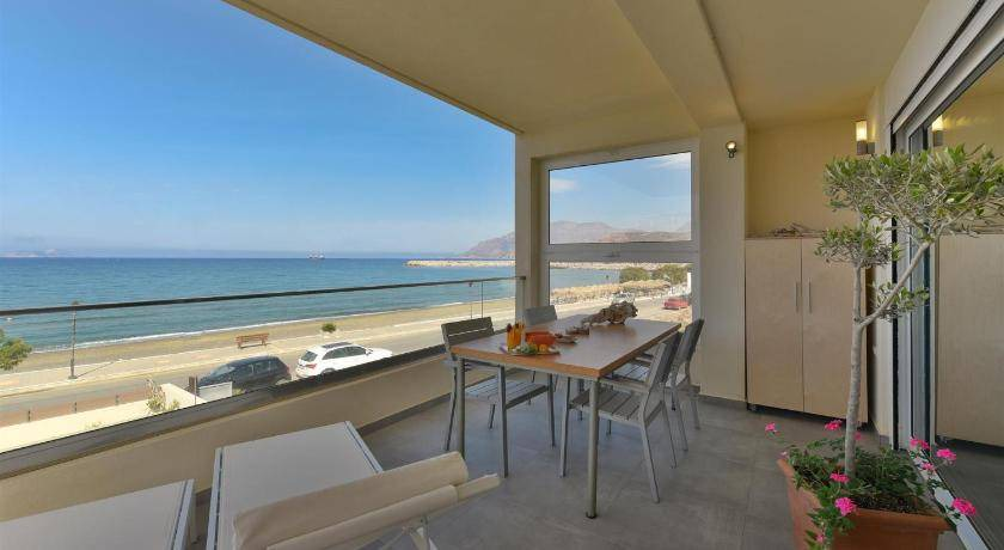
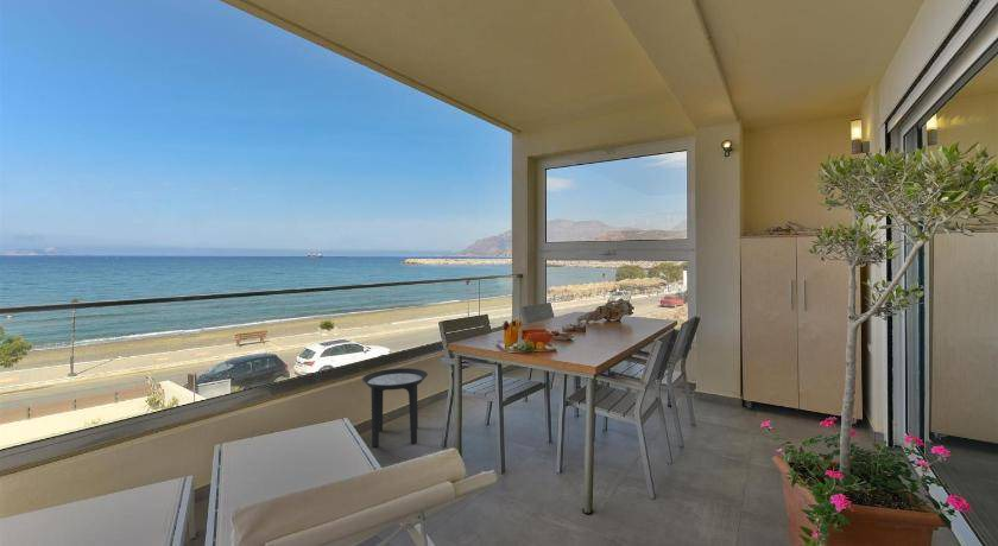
+ side table (381, 406)
